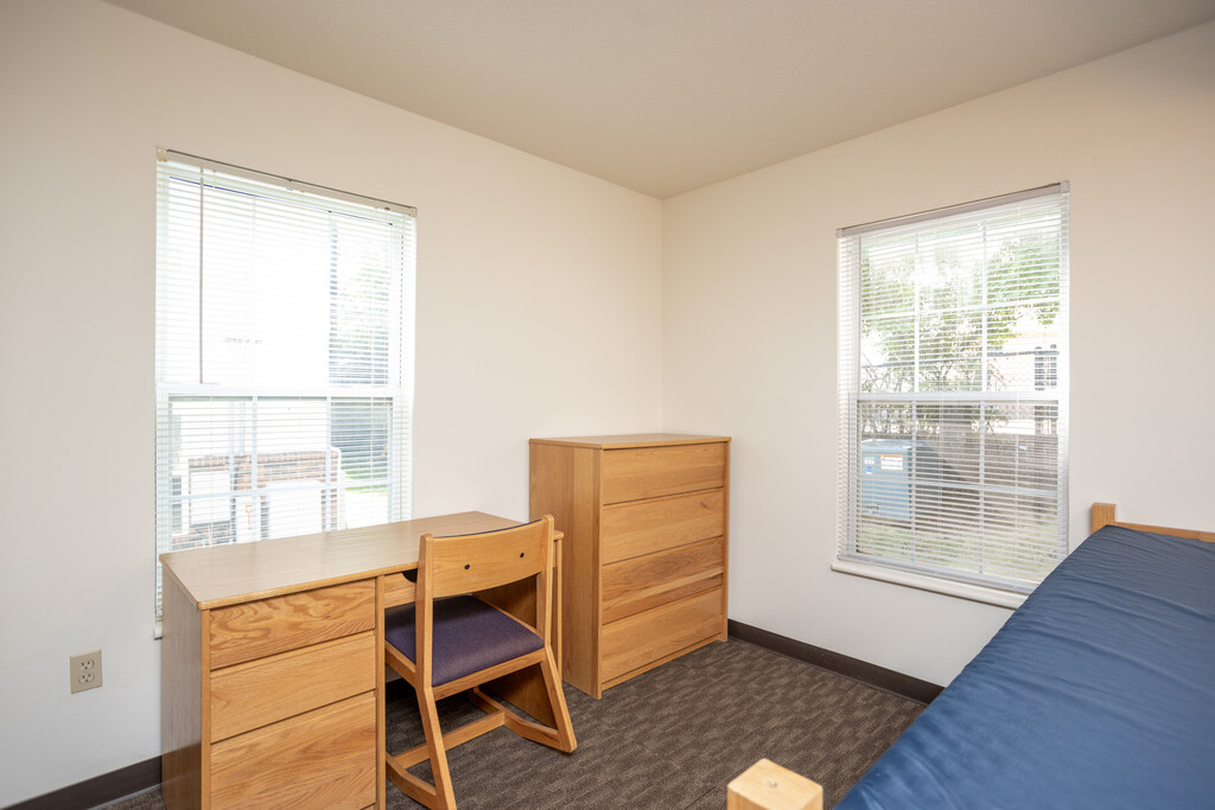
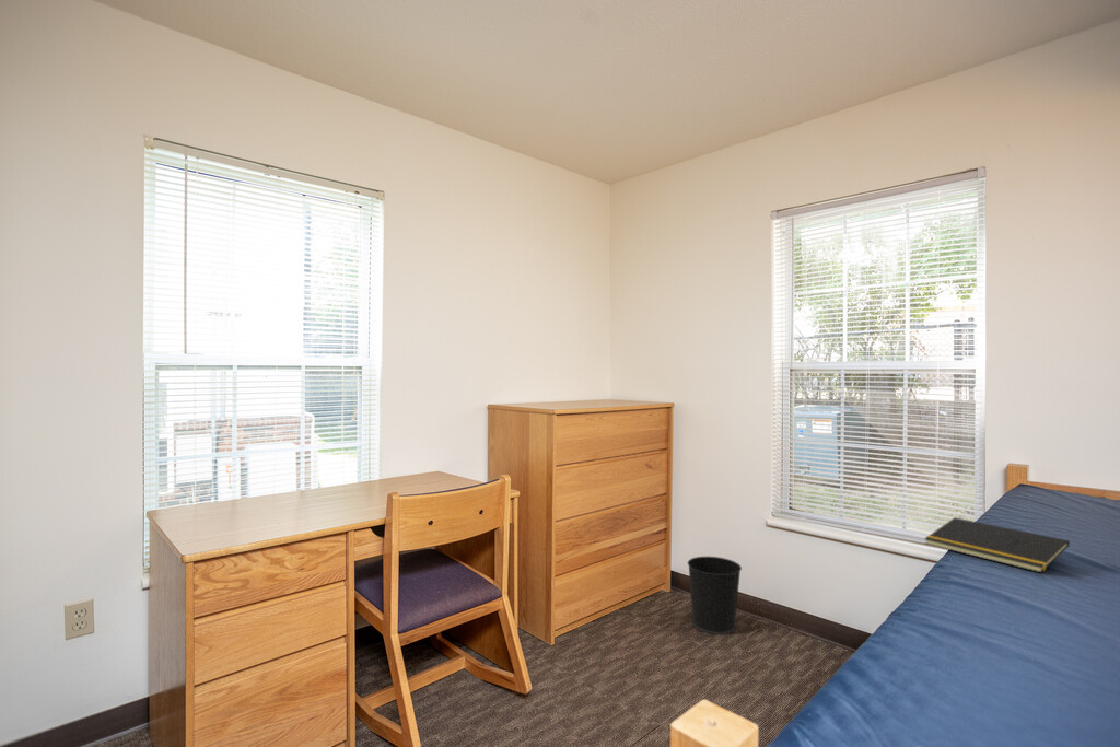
+ wastebasket (713, 594)
+ notepad (993, 541)
